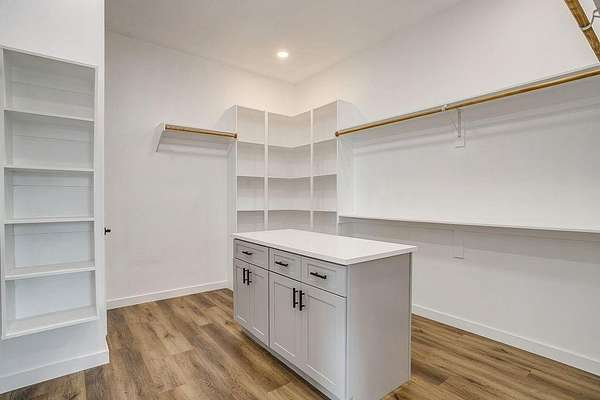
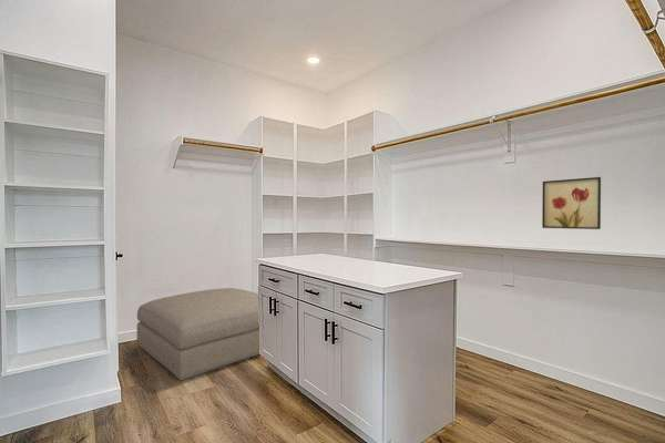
+ ottoman (213, 320)
+ wall art (570, 204)
